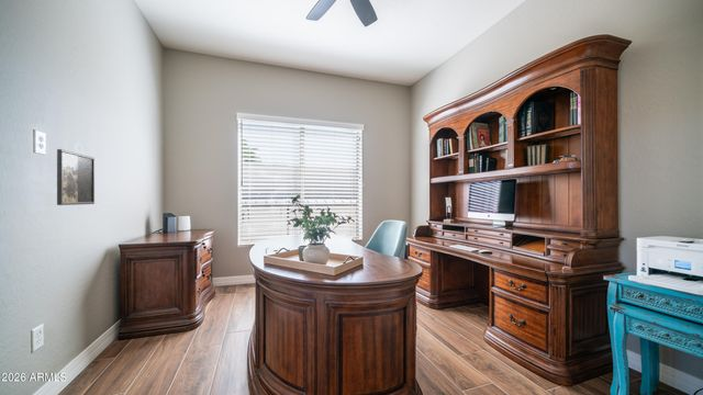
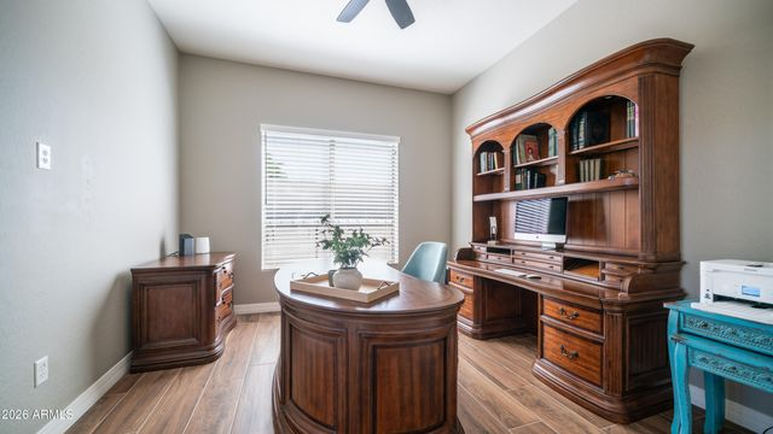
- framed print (77, 179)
